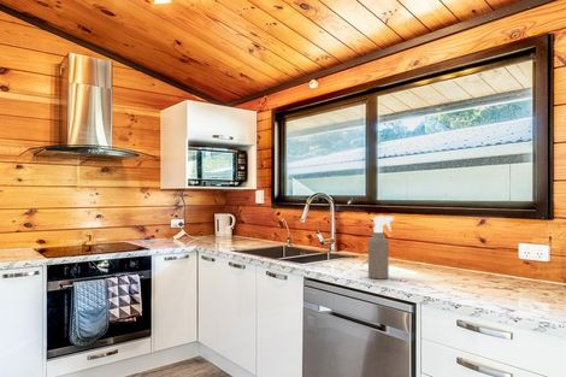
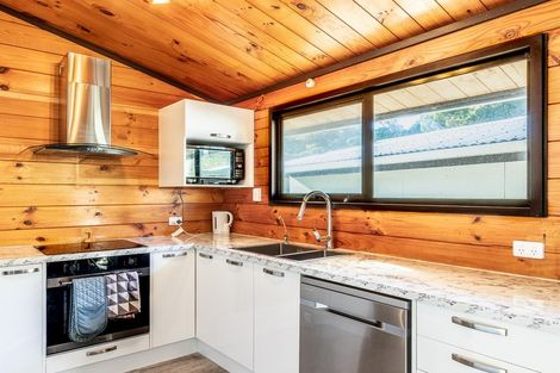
- spray bottle (381, 246)
